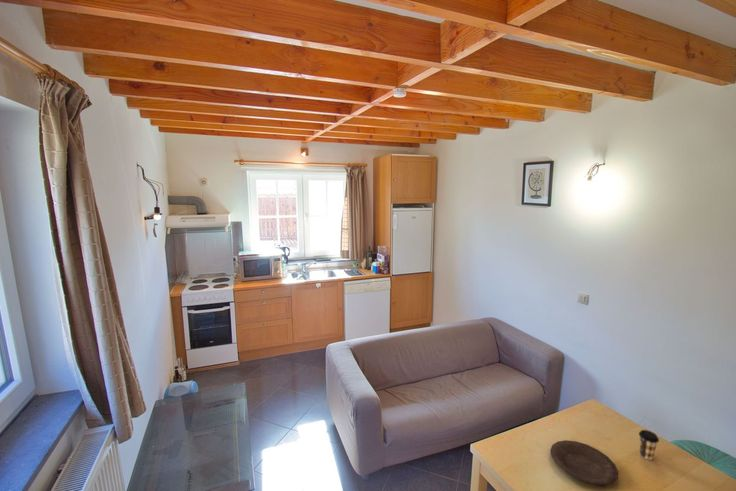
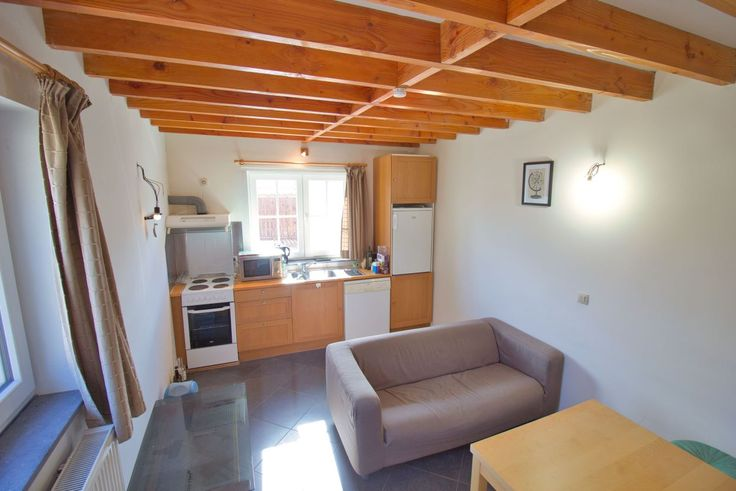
- coffee cup (647, 445)
- plate (582, 462)
